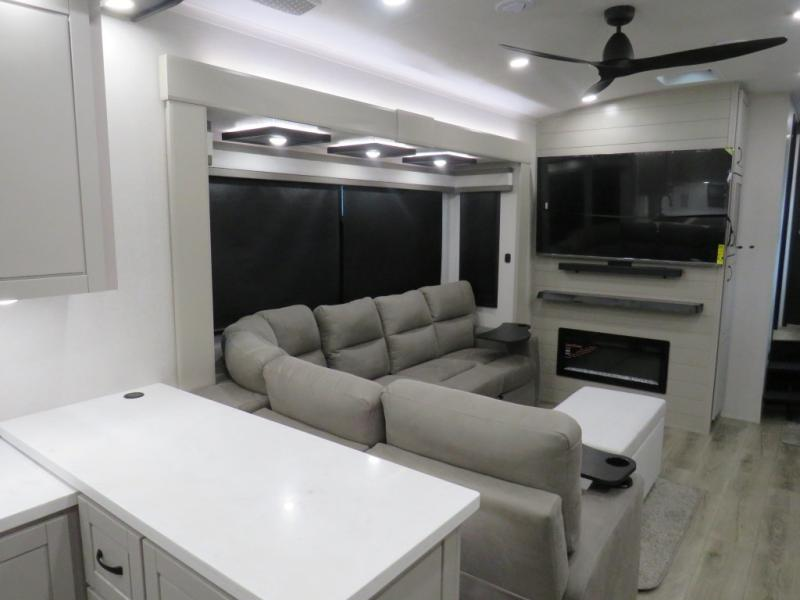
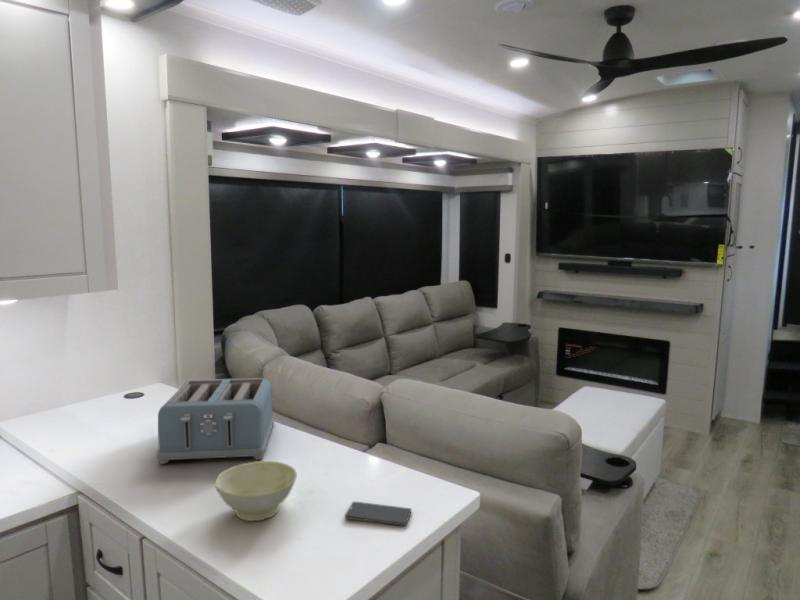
+ toaster (219, 417)
+ bowl (256, 493)
+ smartphone (378, 513)
